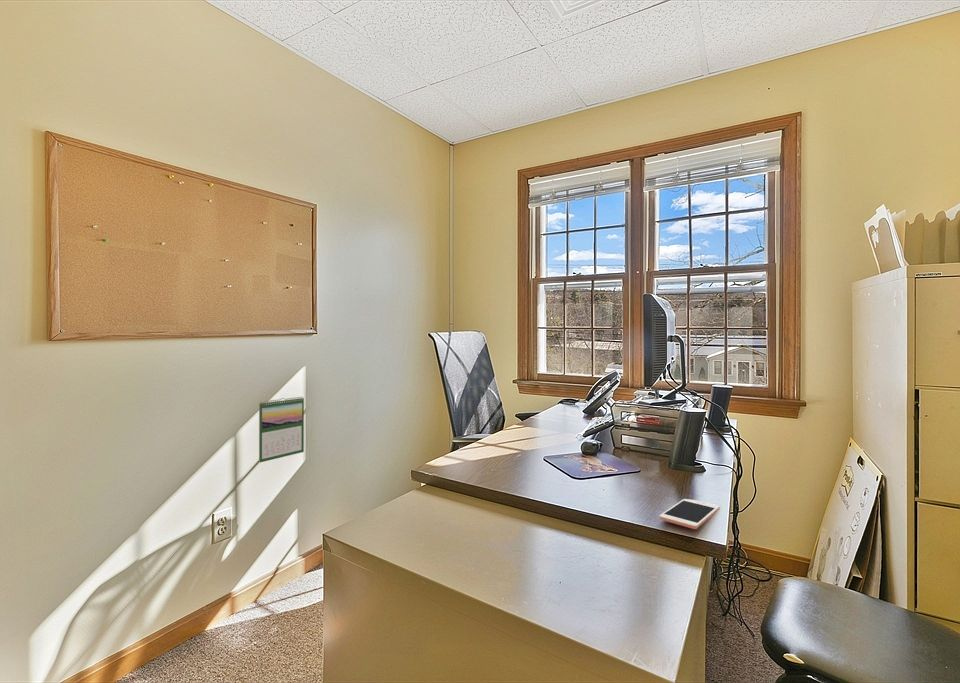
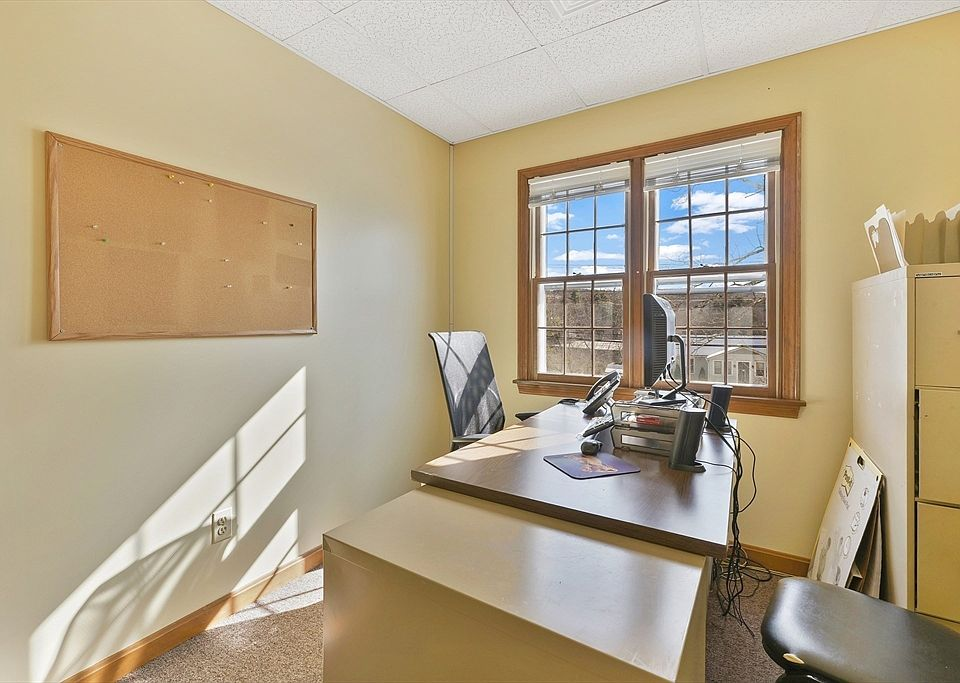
- cell phone (690, 512)
- calendar (282, 427)
